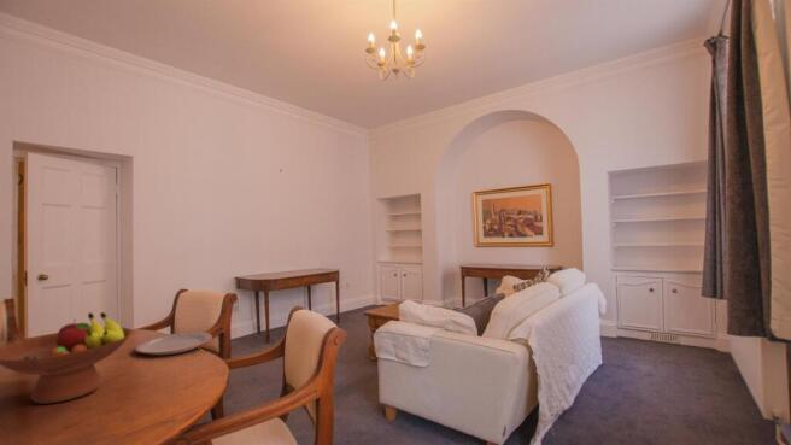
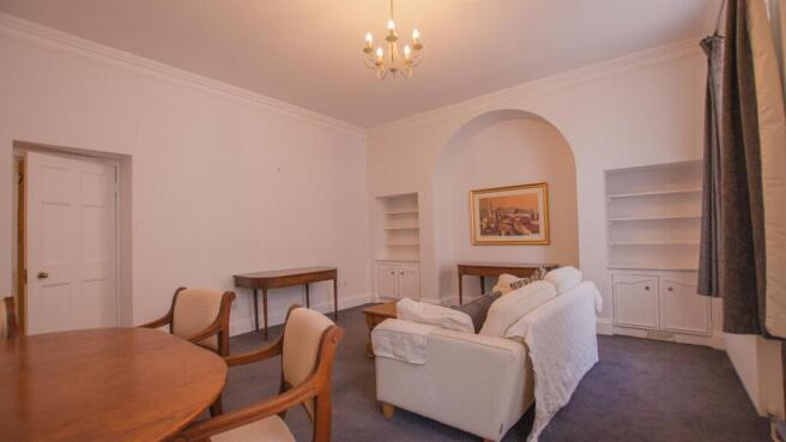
- plate (175, 344)
- fruit bowl (66, 356)
